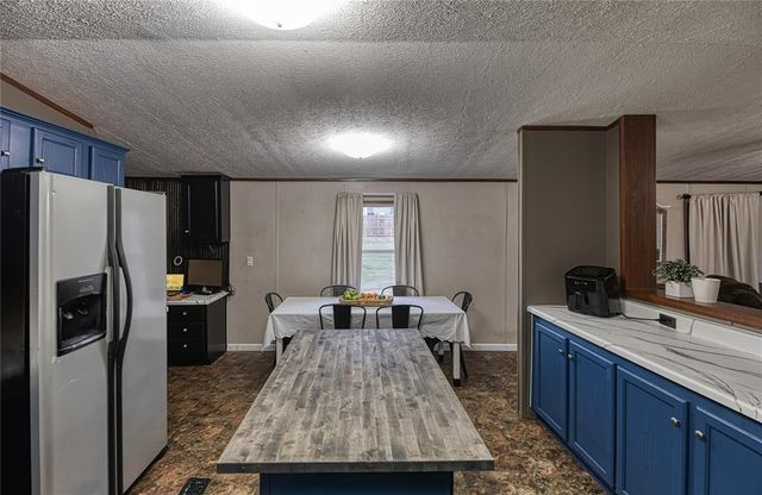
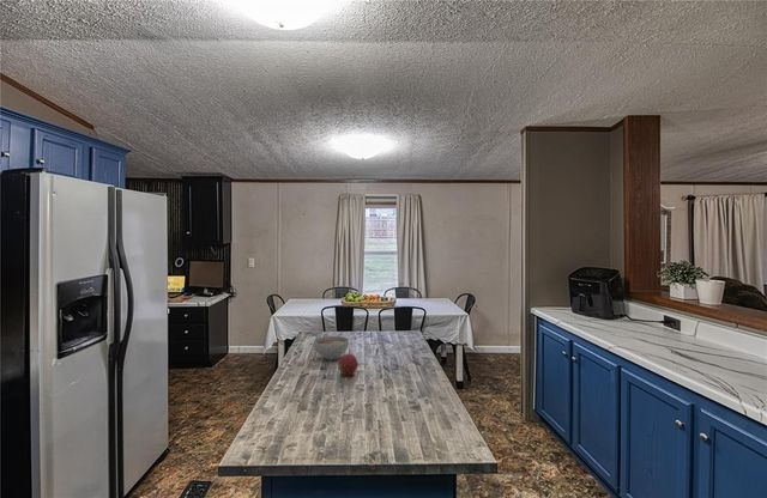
+ bowl (331, 348)
+ fruit (348, 364)
